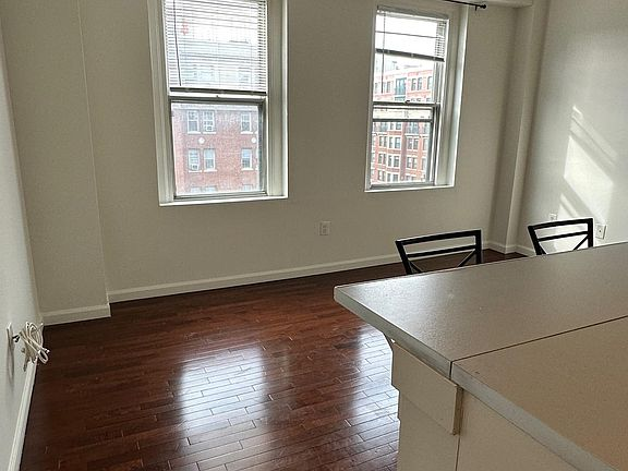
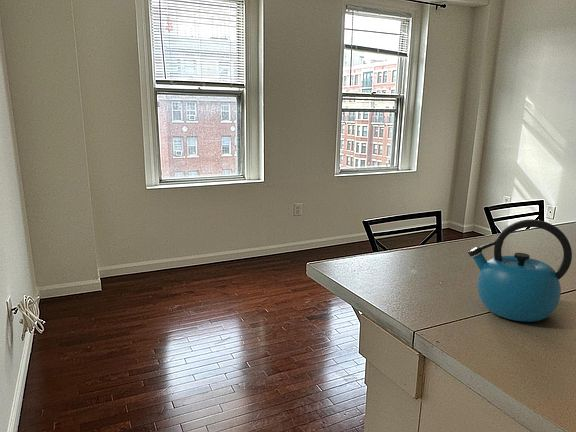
+ kettle (515, 265)
